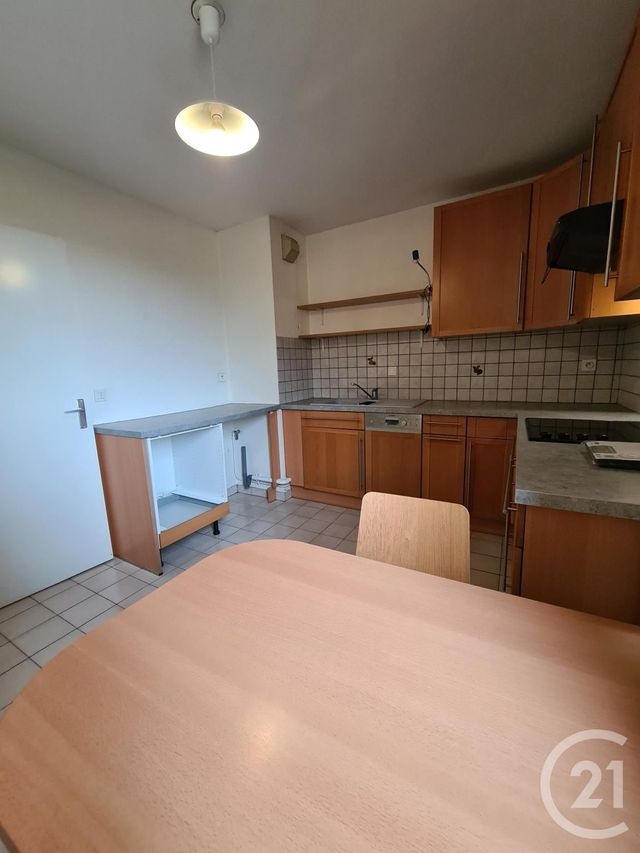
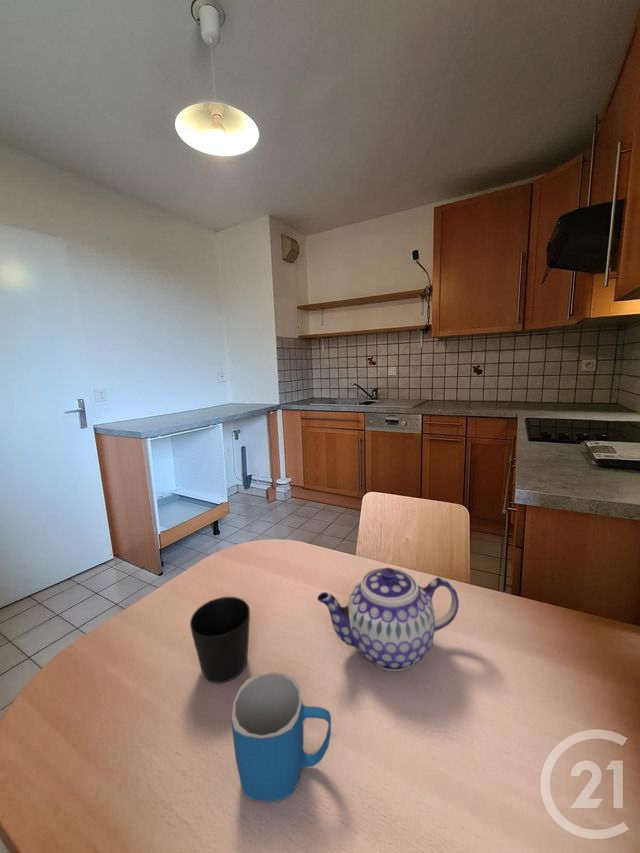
+ teapot (389, 609)
+ cup (225, 634)
+ mug (283, 734)
